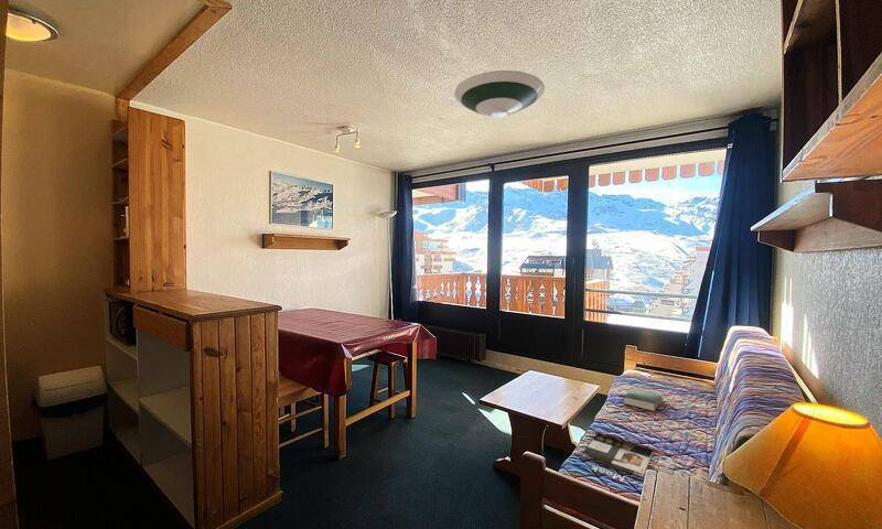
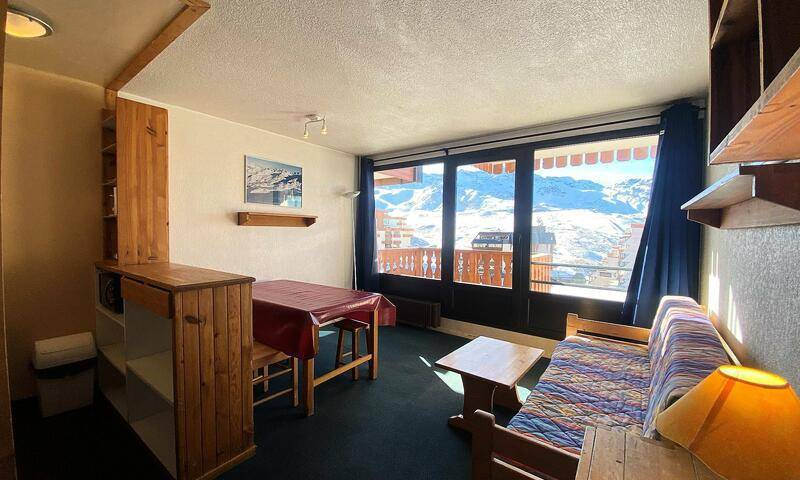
- magazine (615, 456)
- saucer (498, 104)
- book (643, 397)
